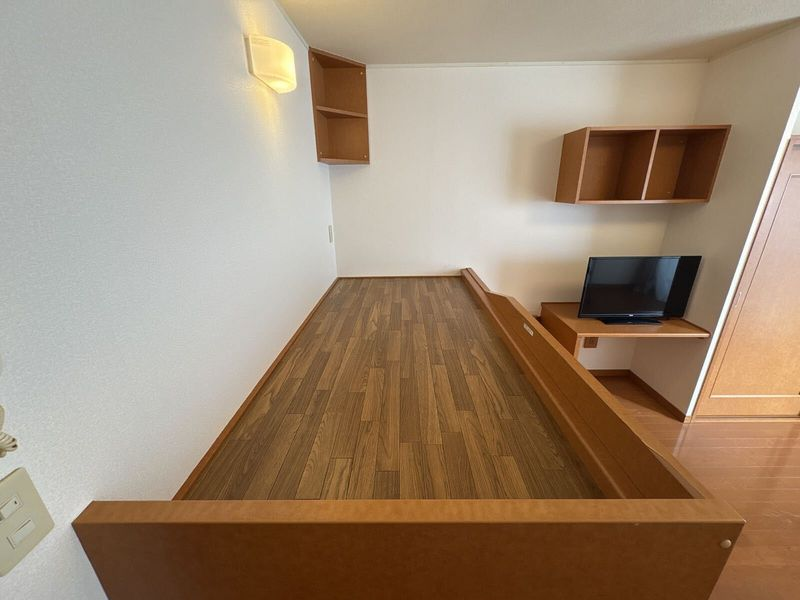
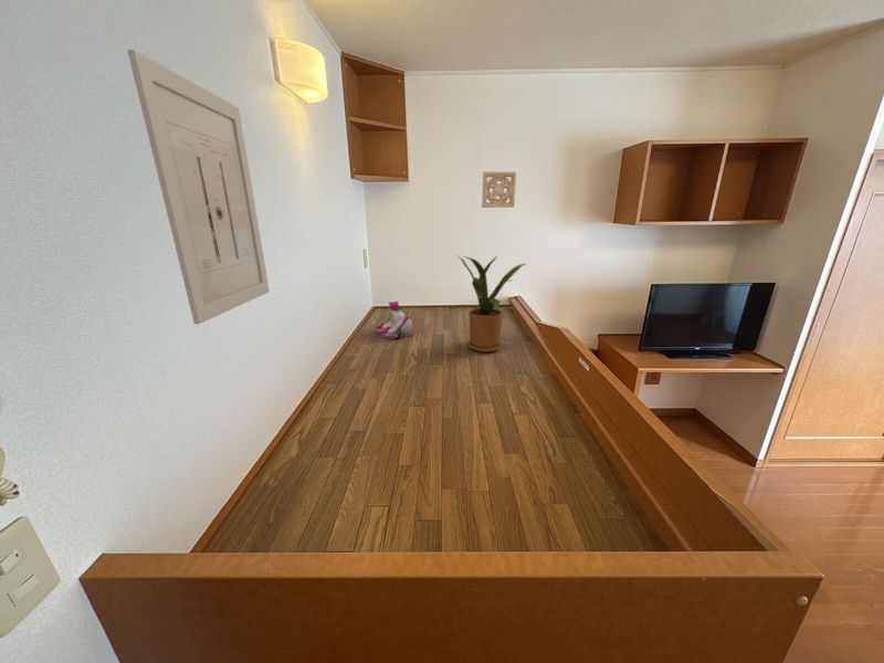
+ boots (392, 317)
+ wall ornament (498, 190)
+ house plant (490, 303)
+ wall art (218, 204)
